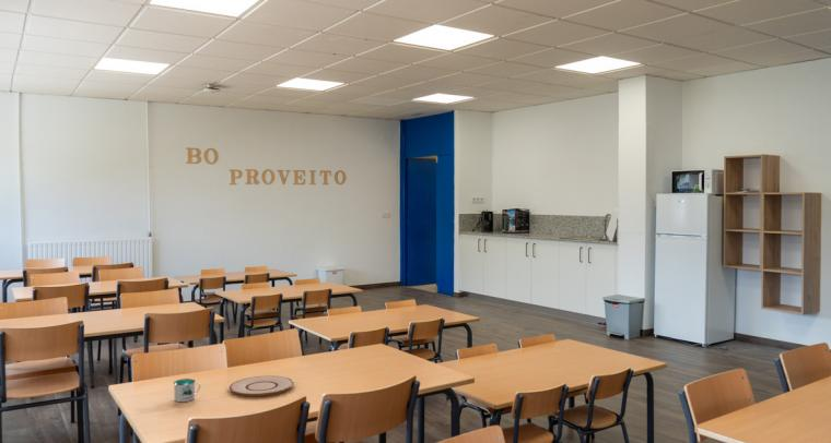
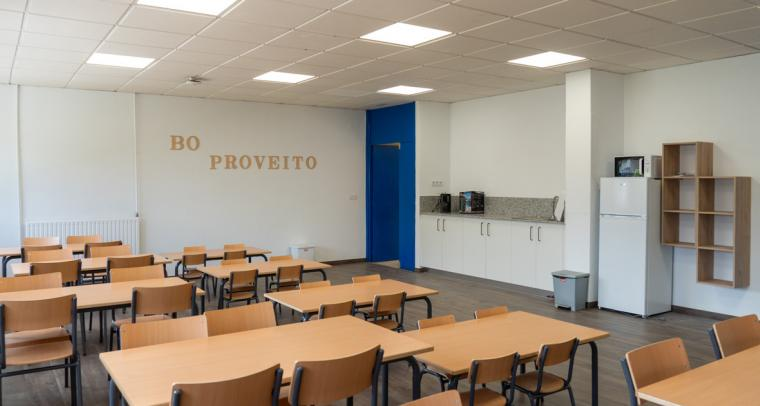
- mug (187, 390)
- plate (261, 385)
